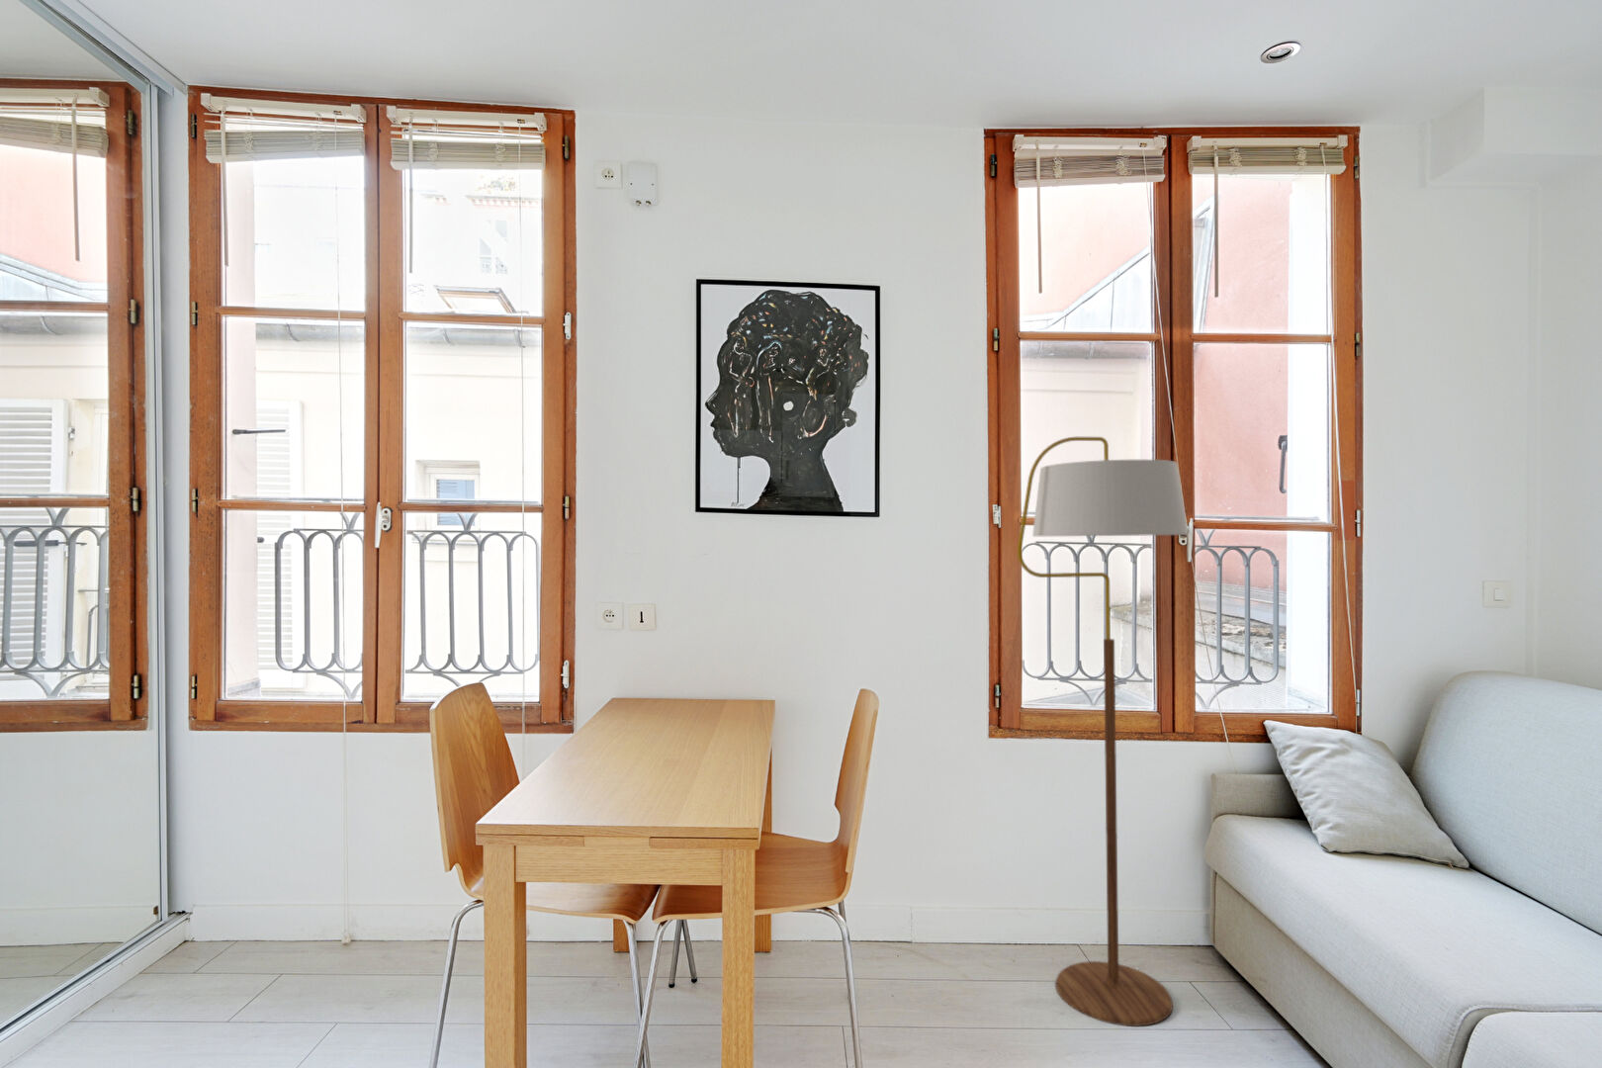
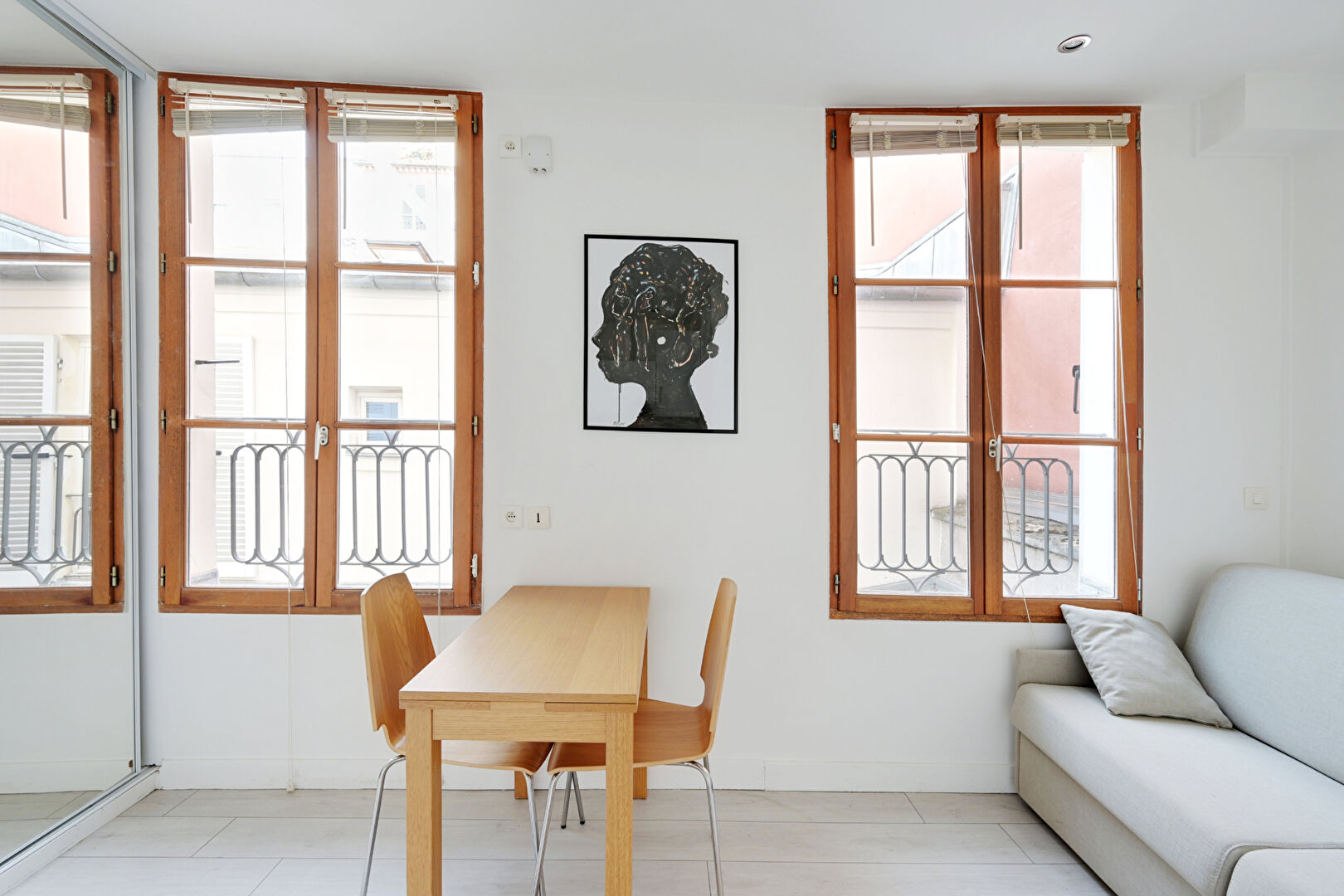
- floor lamp (1105, 714)
